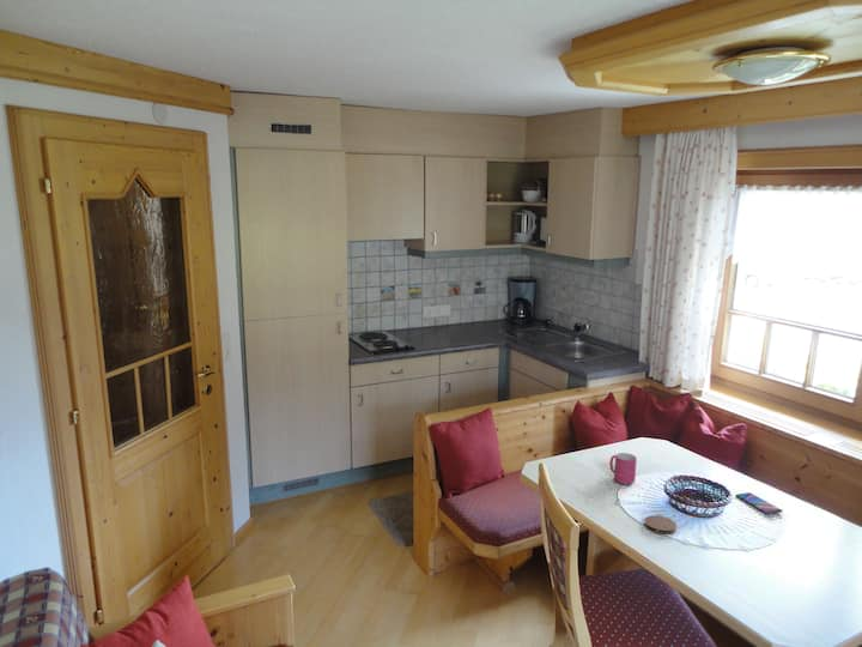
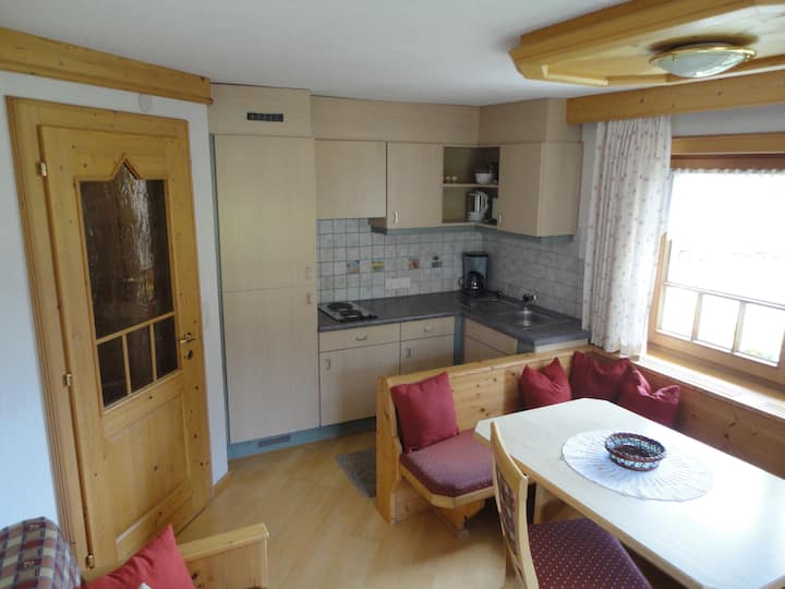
- mug (621, 467)
- coaster (660, 524)
- smartphone (758, 502)
